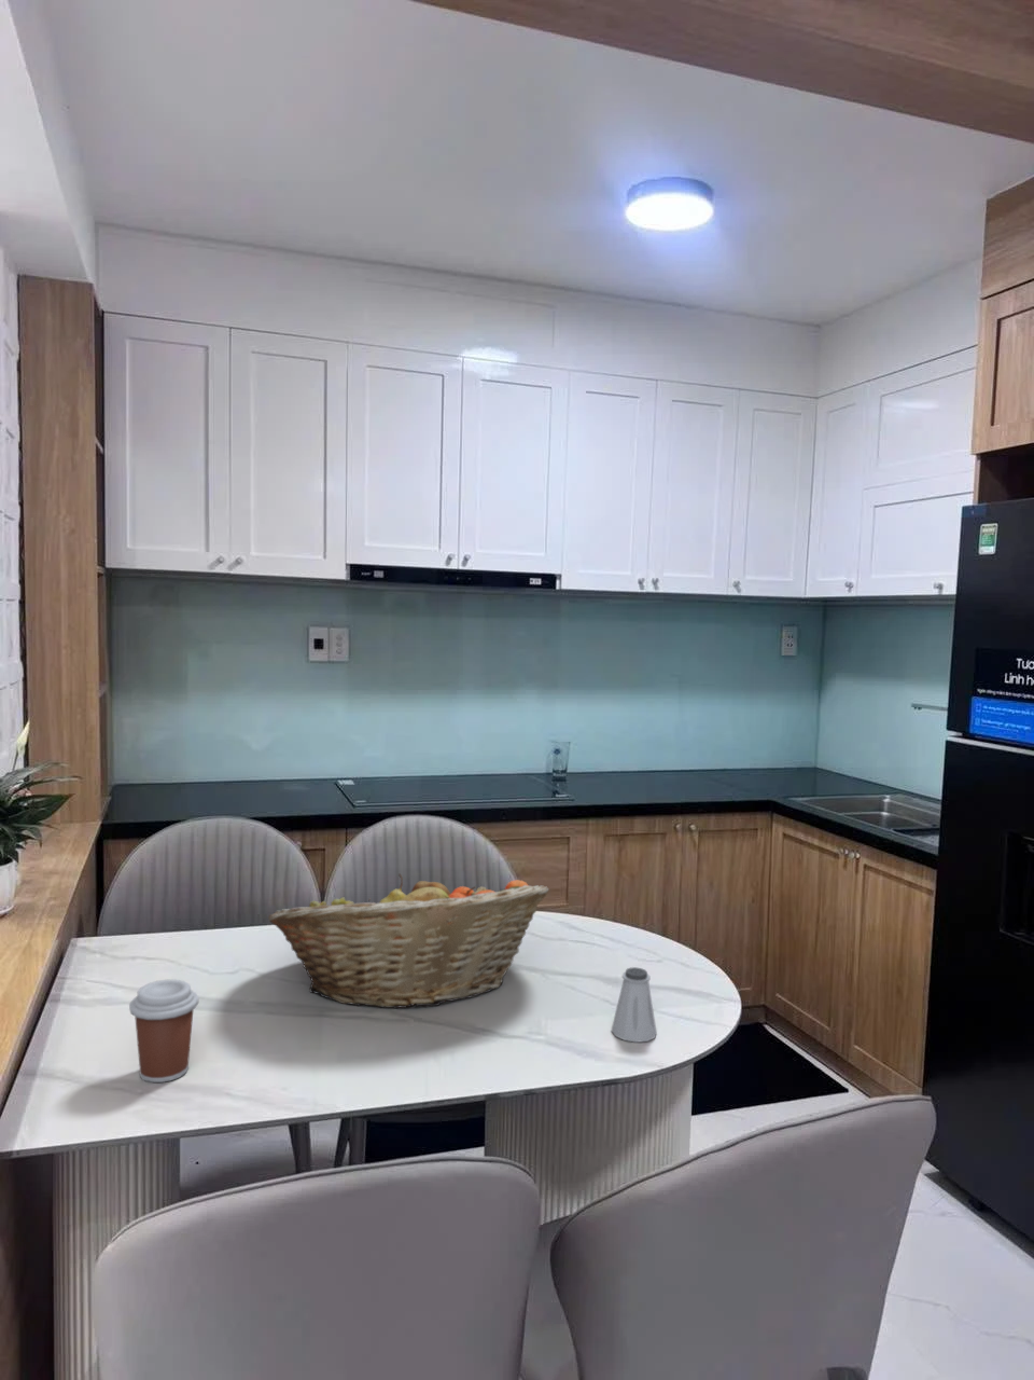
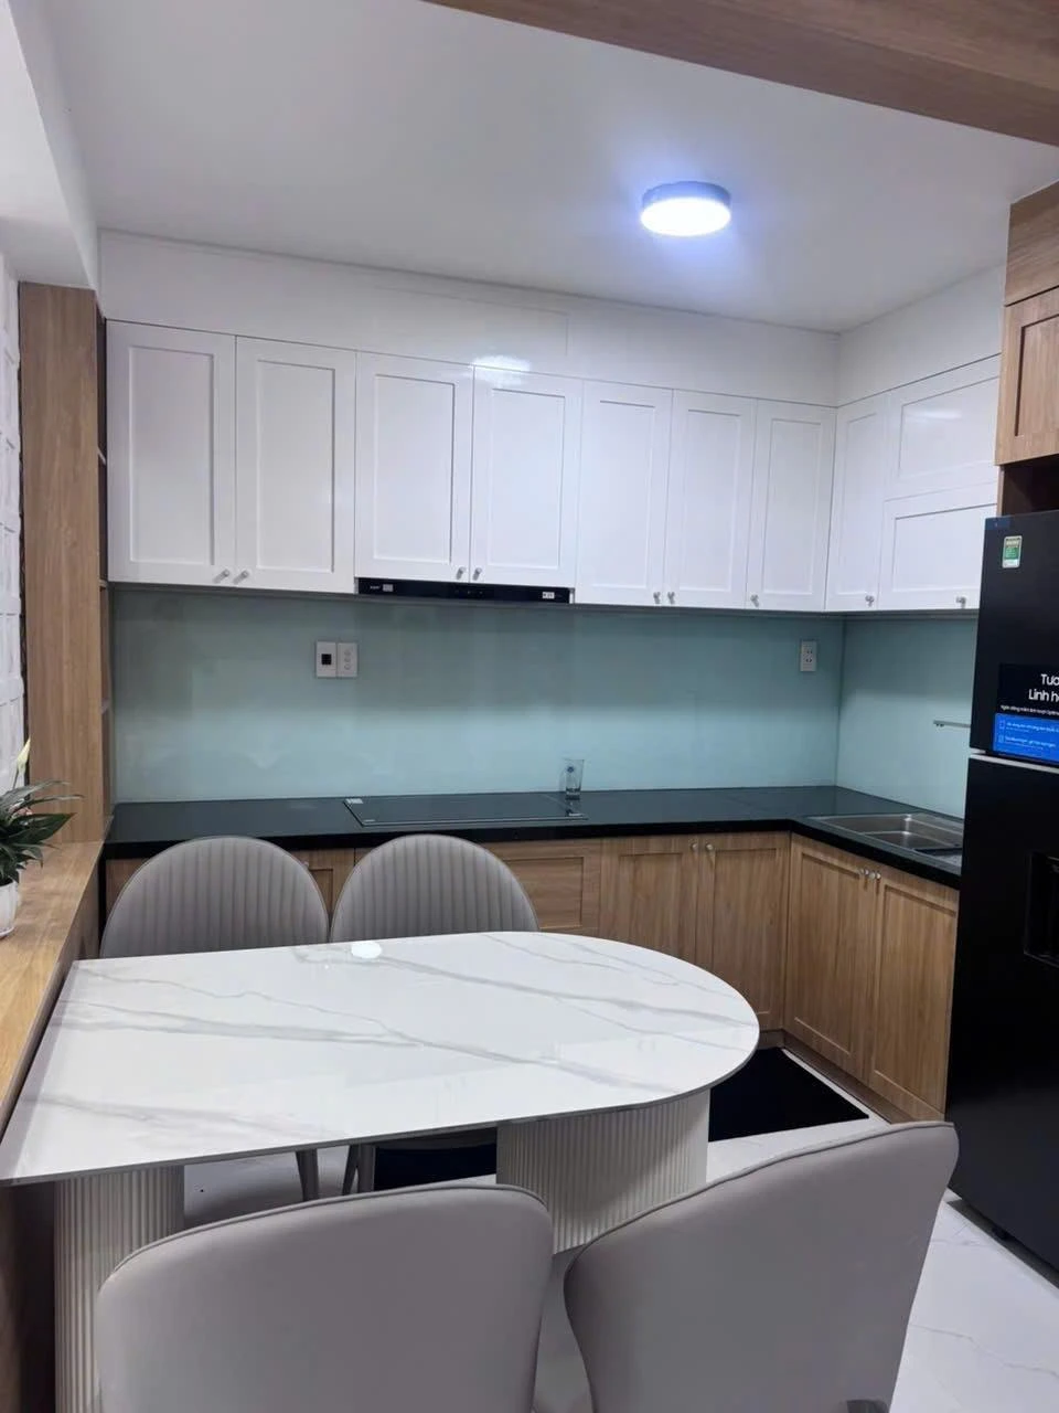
- fruit basket (412, 925)
- coffee cup (164, 1030)
- saltshaker (634, 1002)
